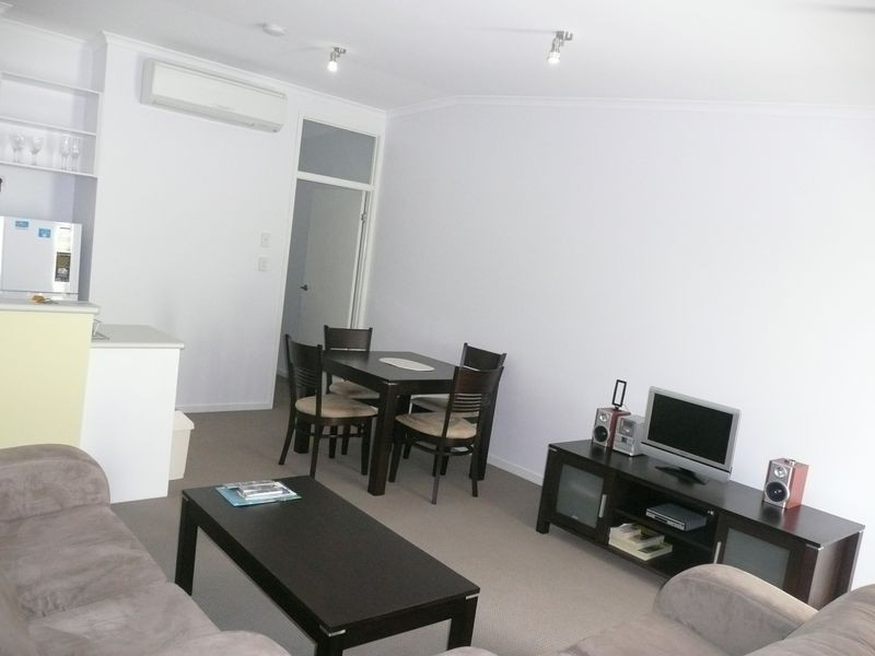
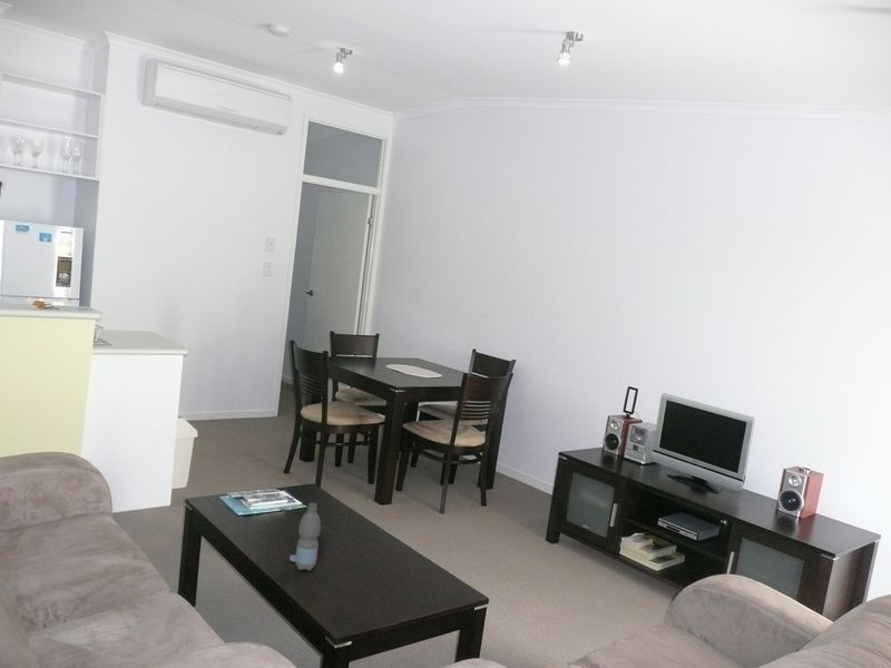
+ water bottle (304, 533)
